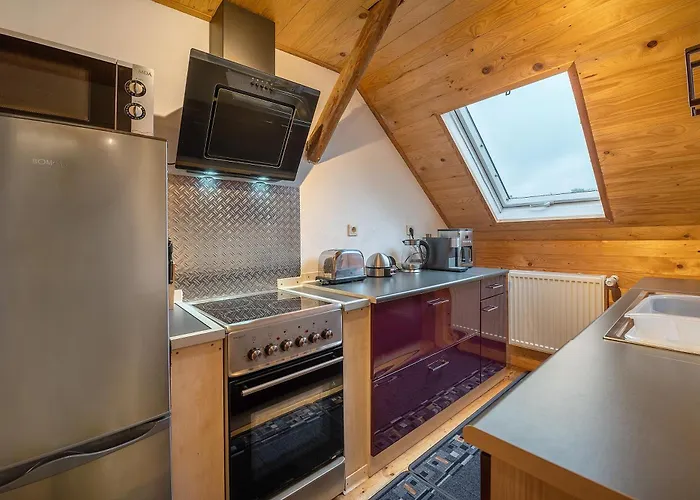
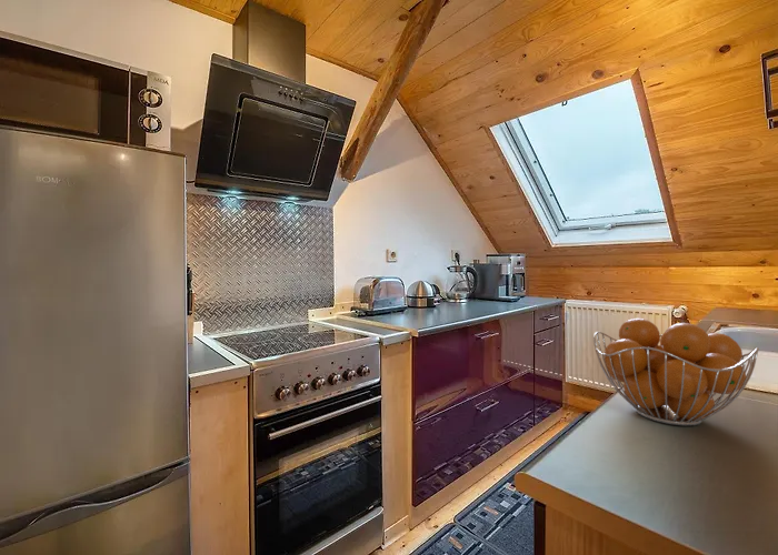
+ fruit basket (667, 367)
